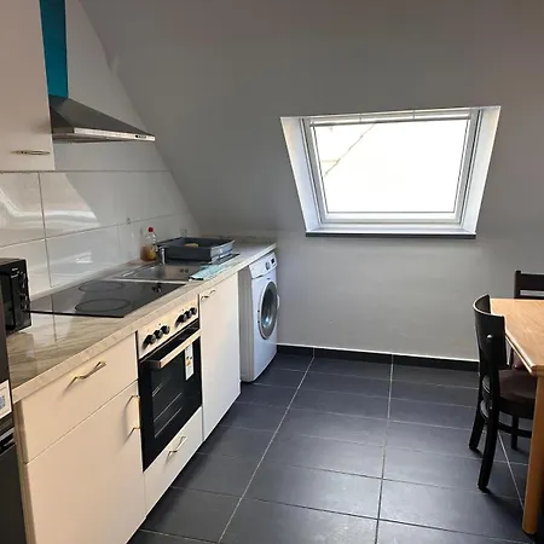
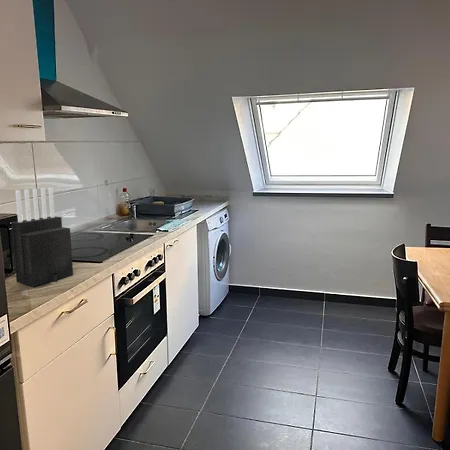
+ knife block (44, 235)
